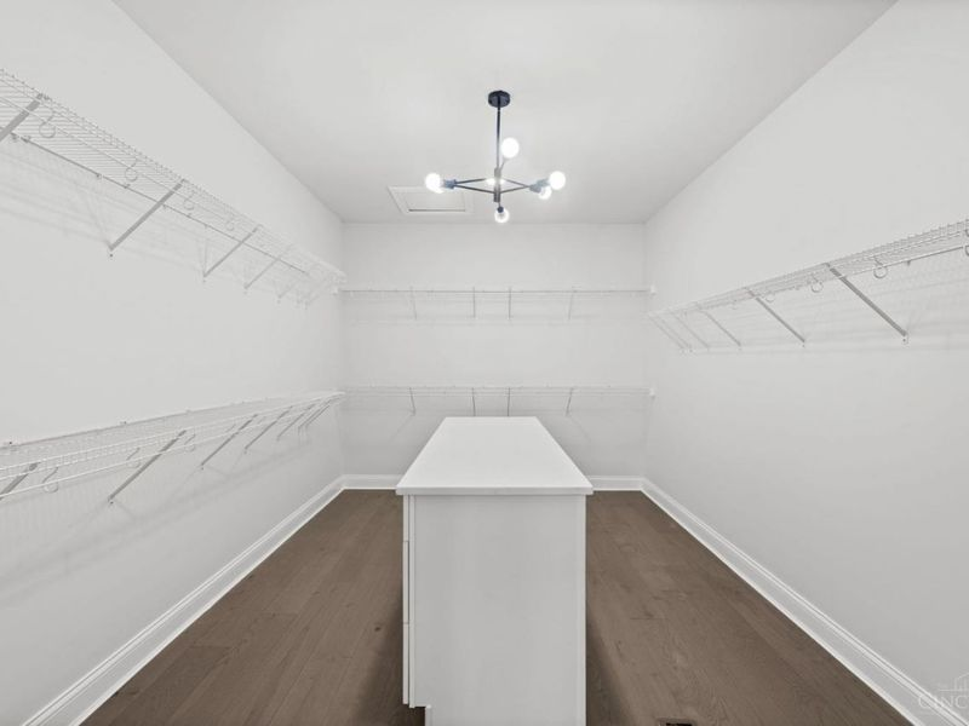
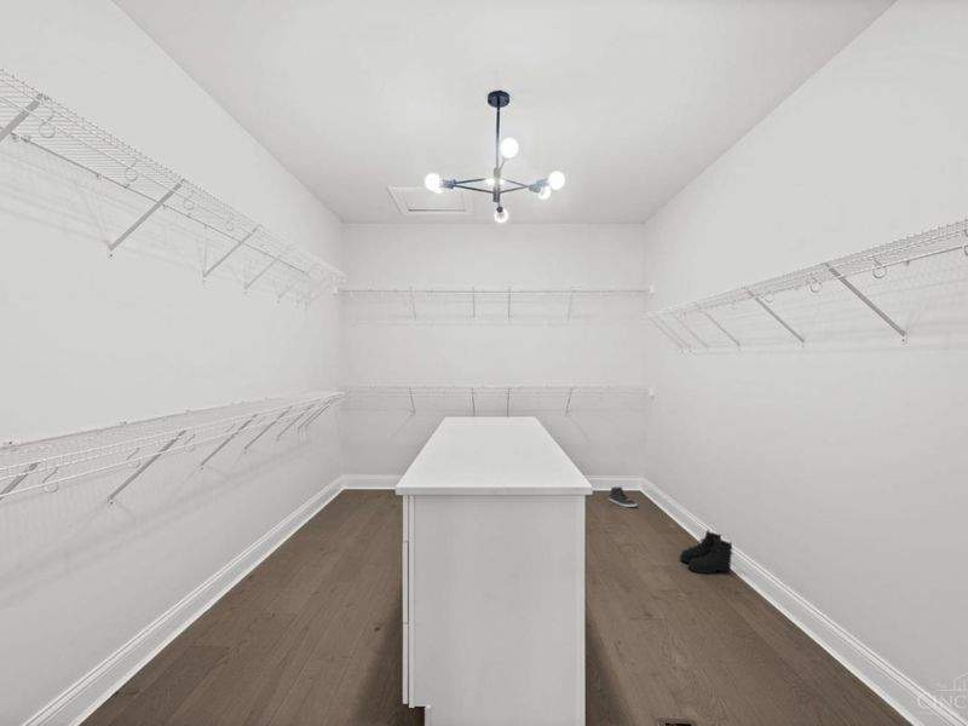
+ boots (705, 549)
+ sneaker (622, 495)
